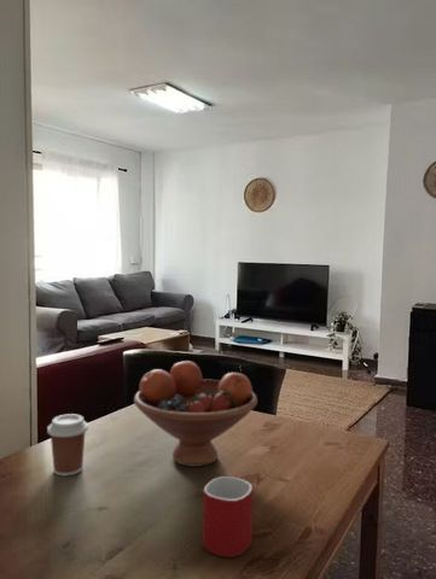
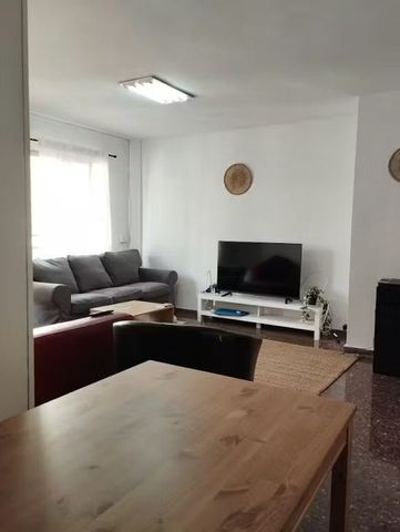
- coffee cup (68, 444)
- fruit bowl (196, 414)
- mug (231, 510)
